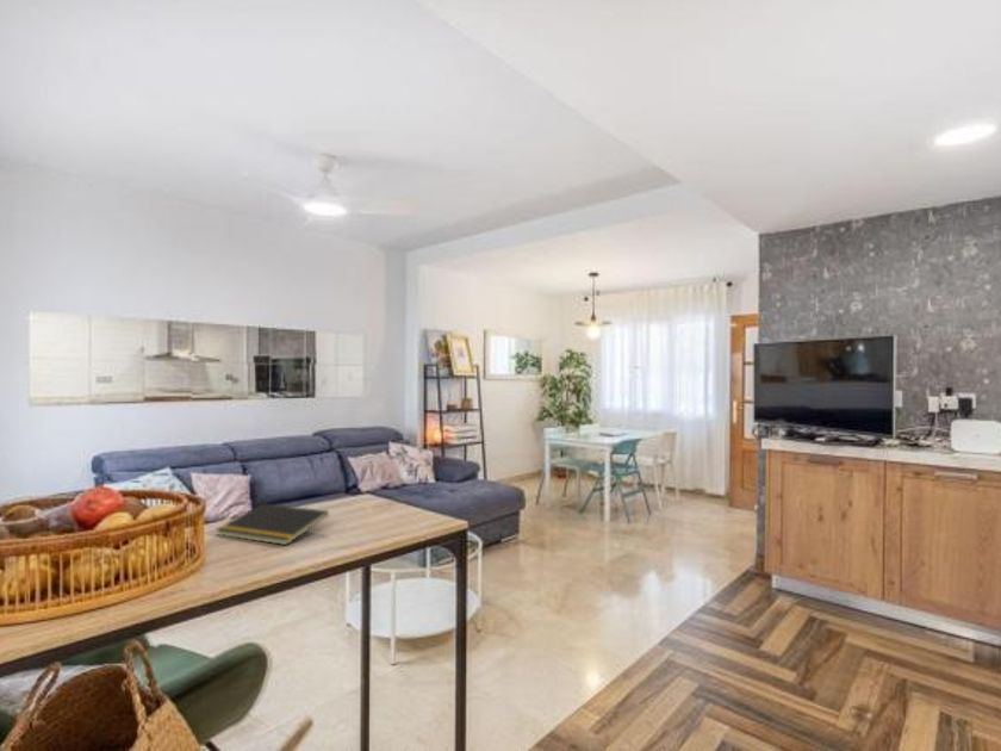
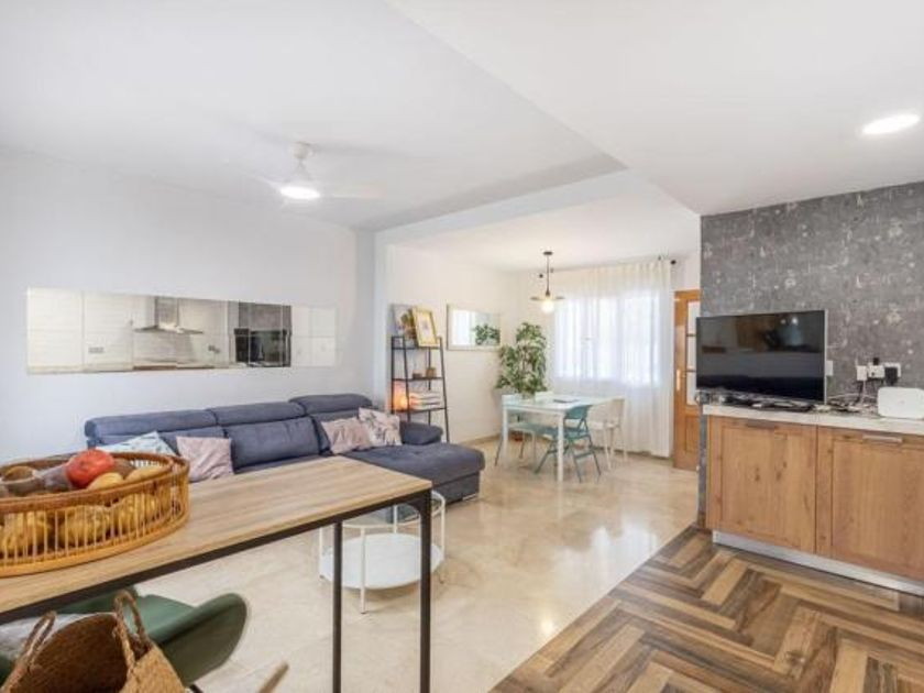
- notepad (273, 522)
